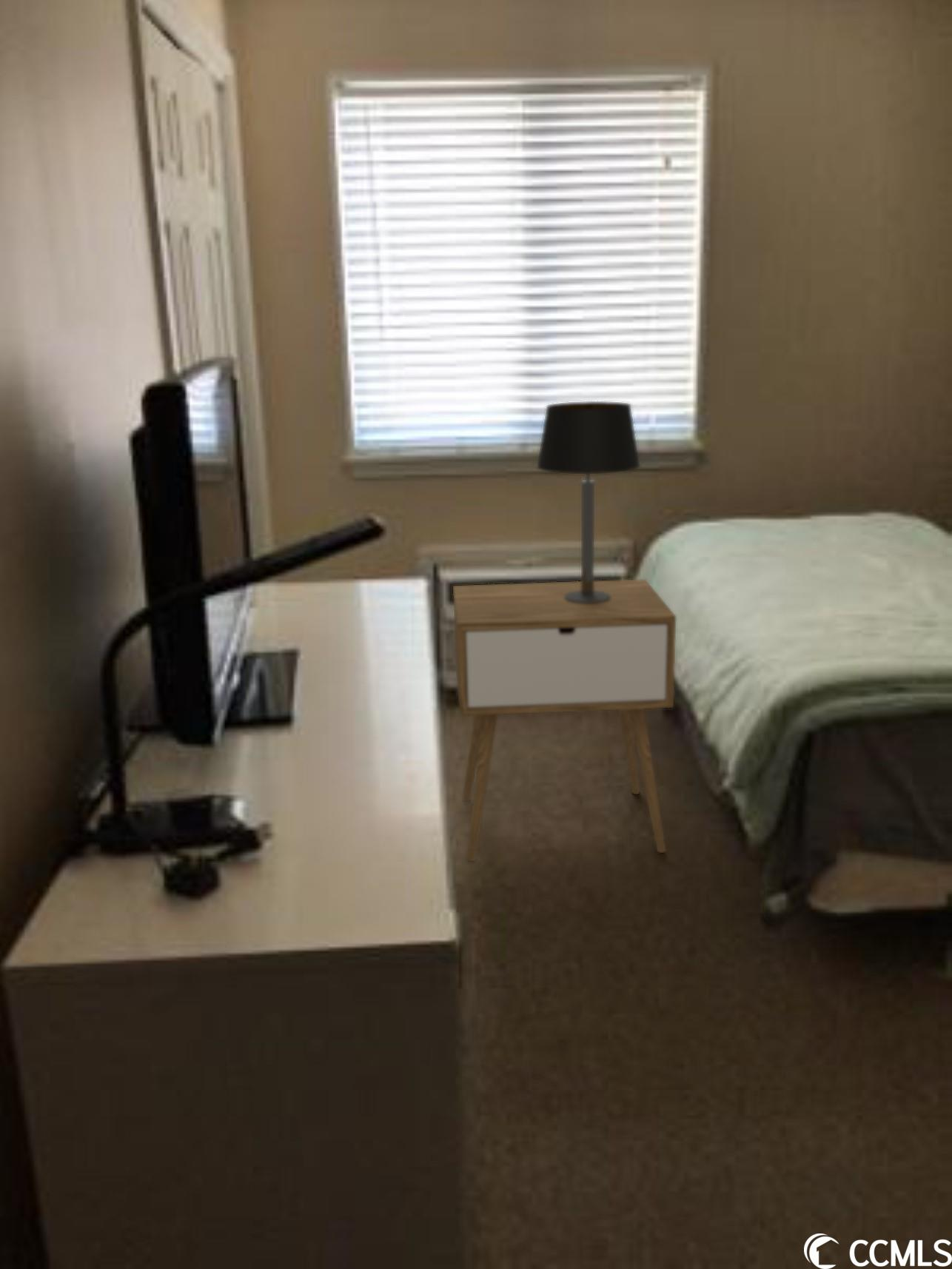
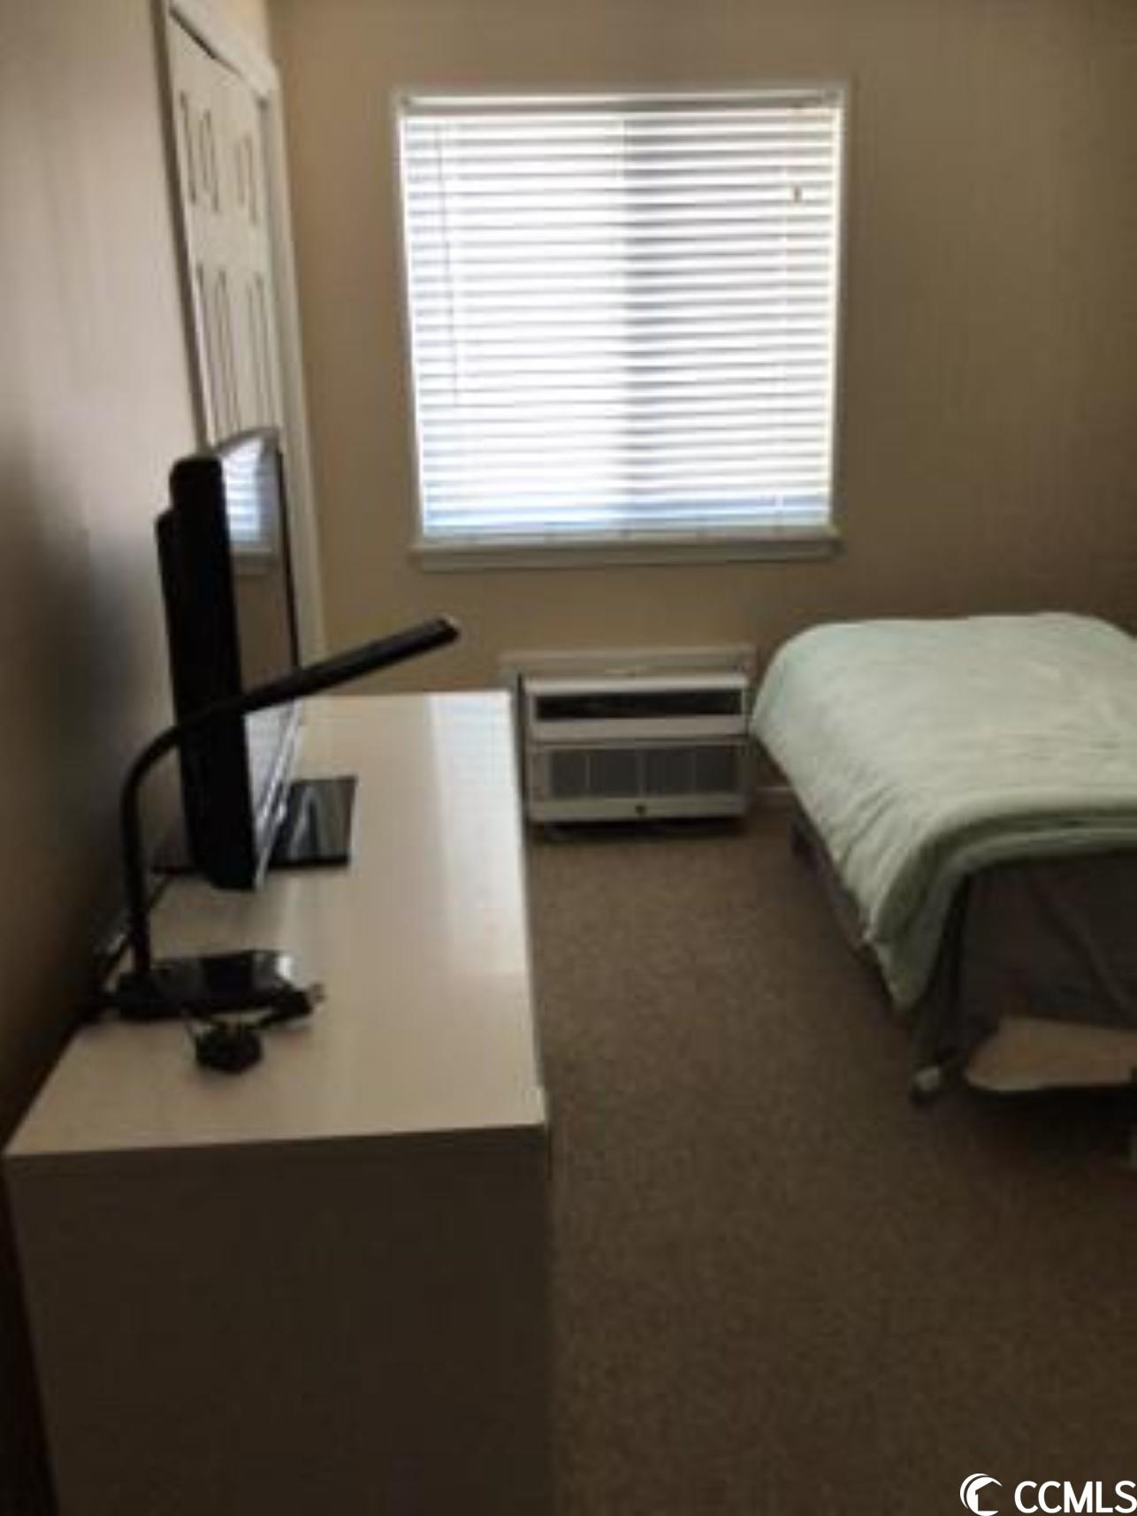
- nightstand (558, 711)
- table lamp (588, 503)
